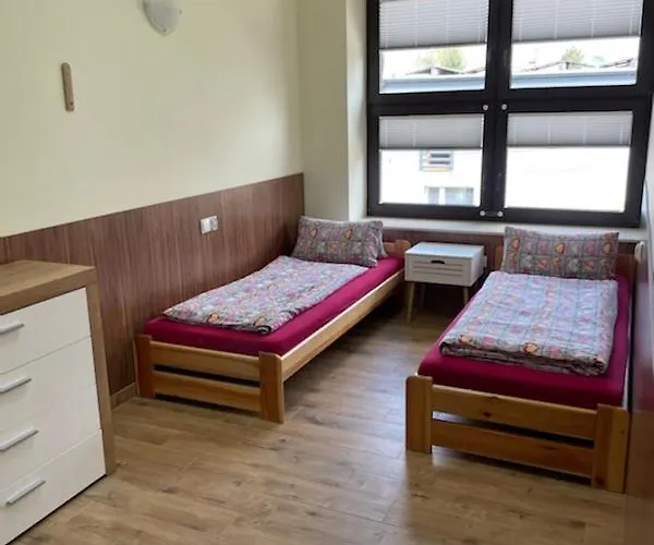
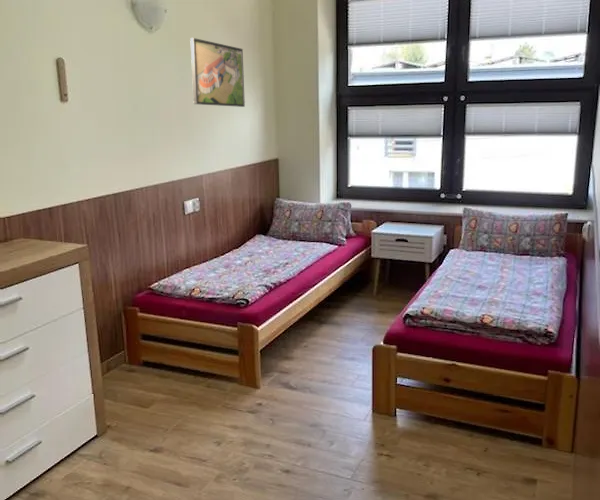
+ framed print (219, 74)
